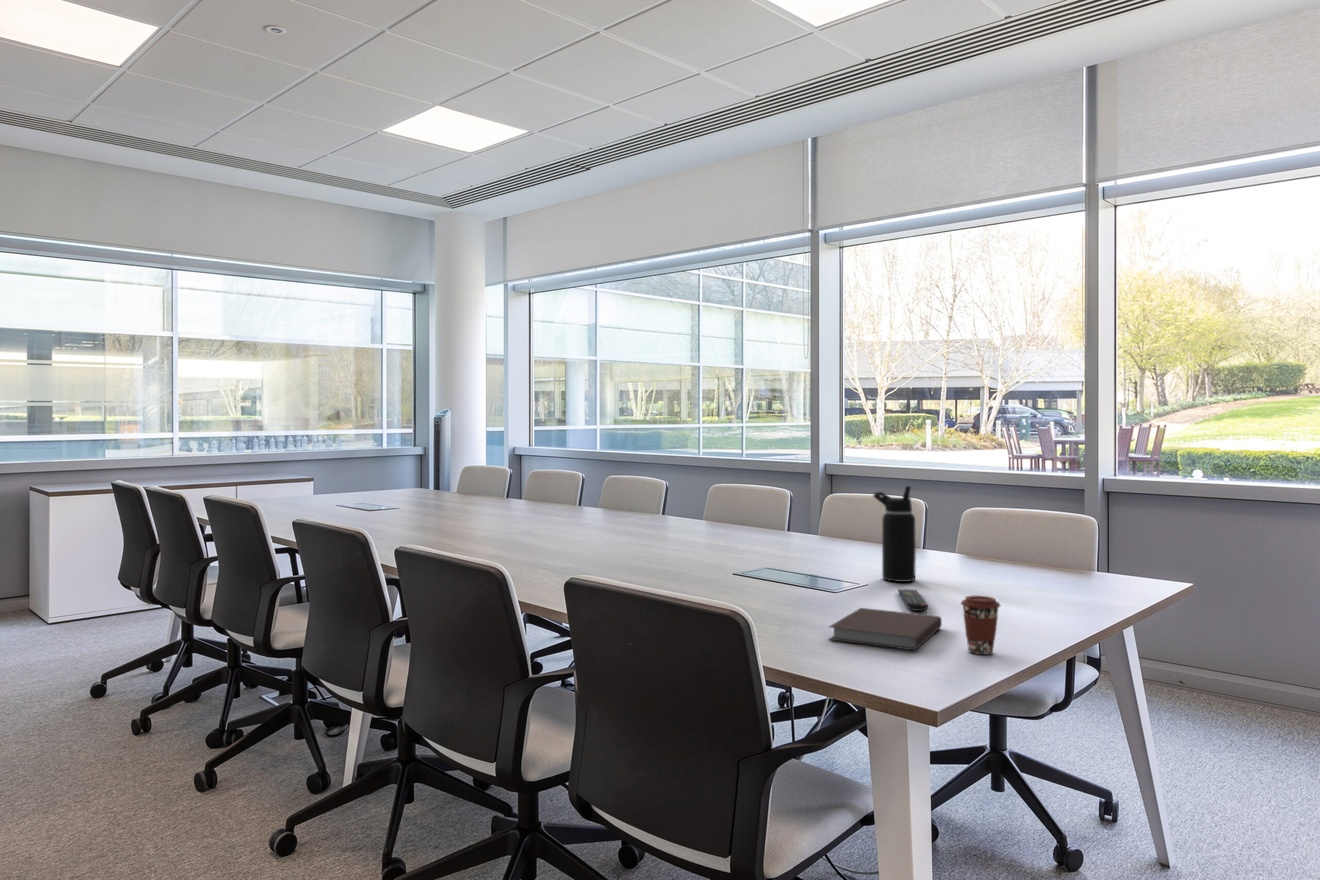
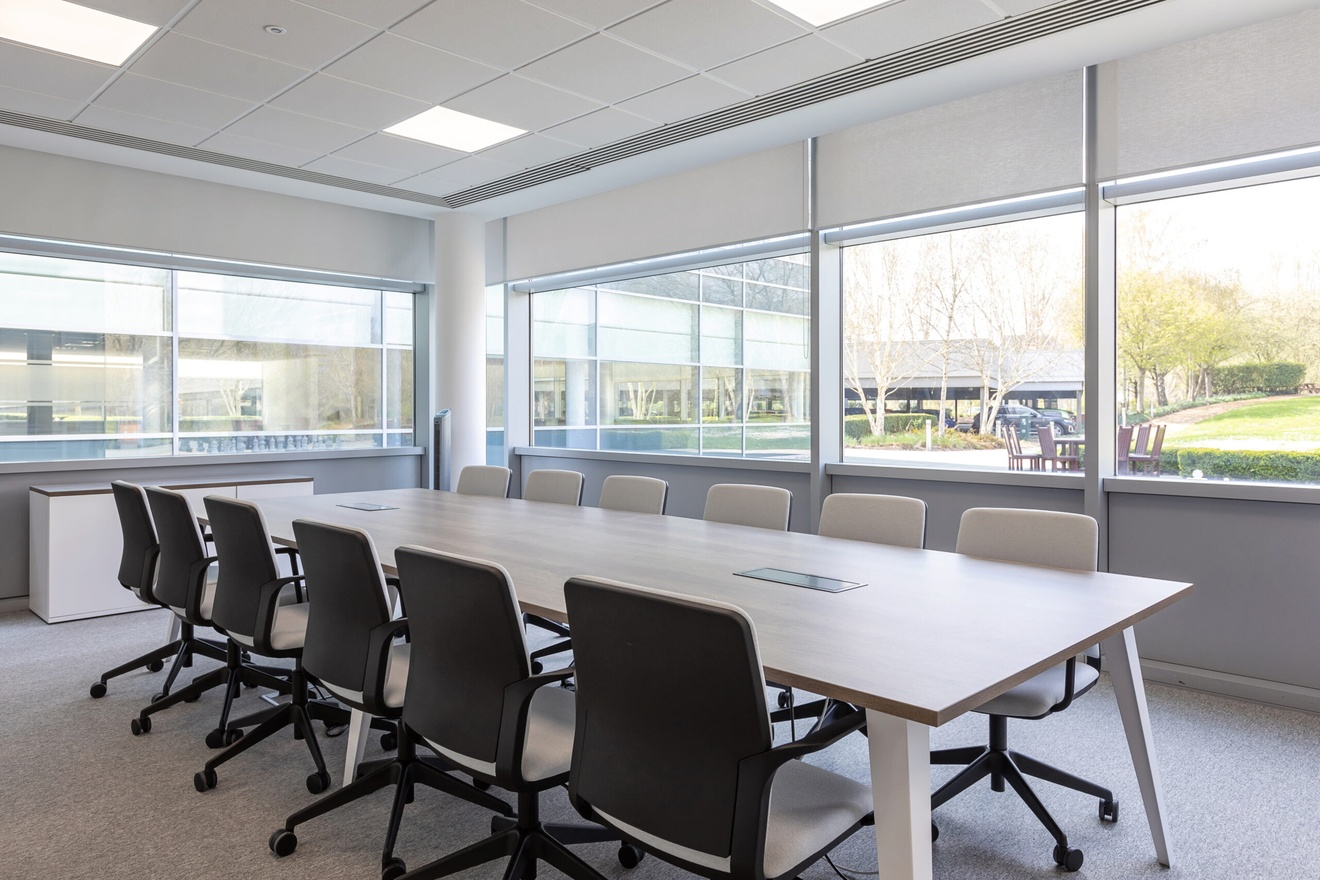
- coffee cup (980, 624)
- notebook (886, 627)
- remote control (912, 599)
- water bottle (894, 532)
